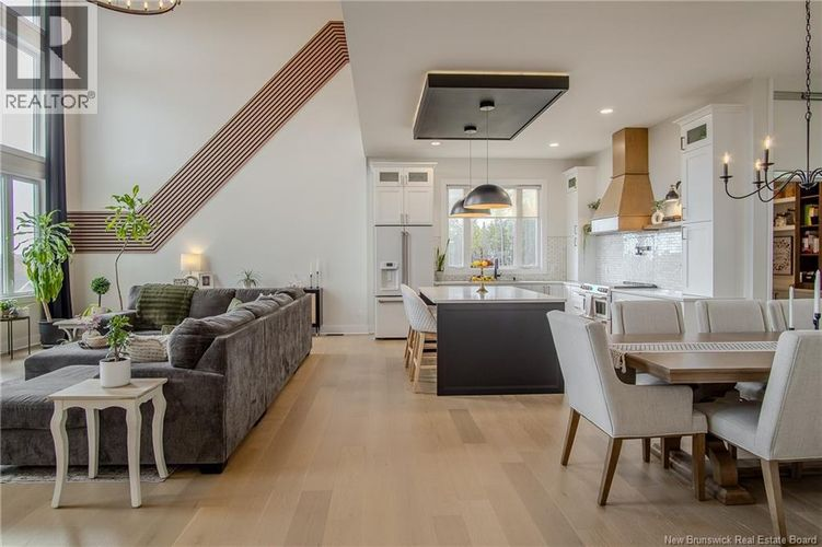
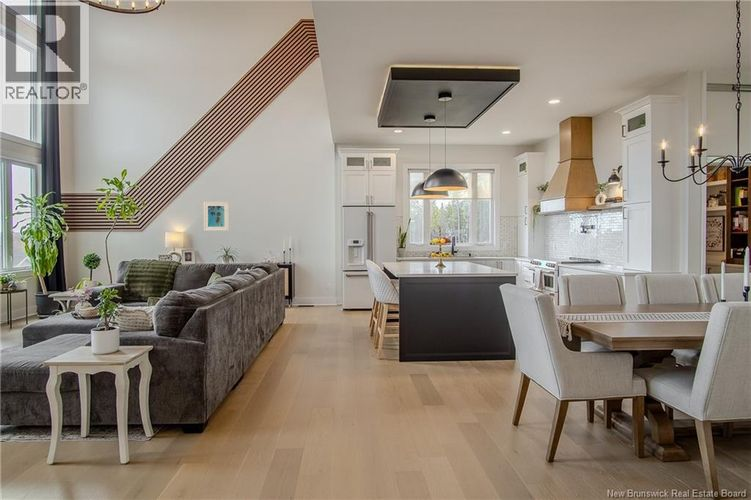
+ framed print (216, 216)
